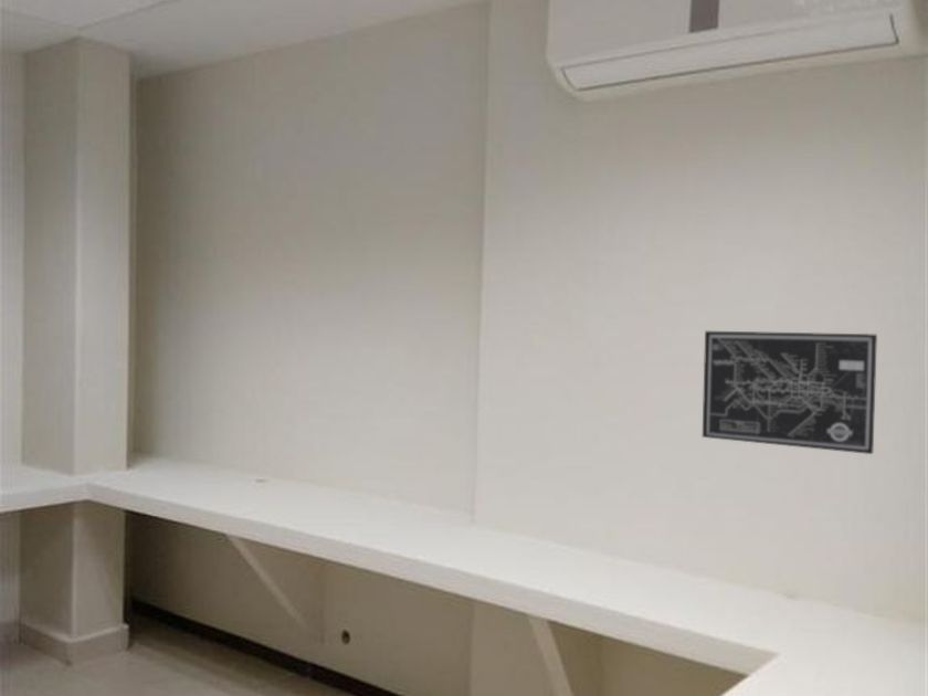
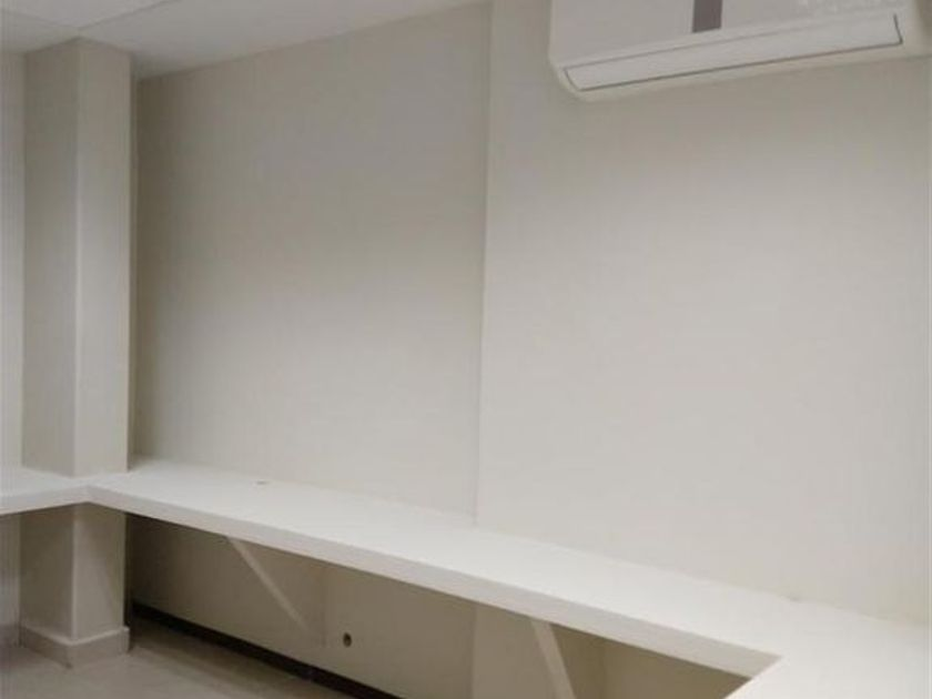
- wall art (784, 388)
